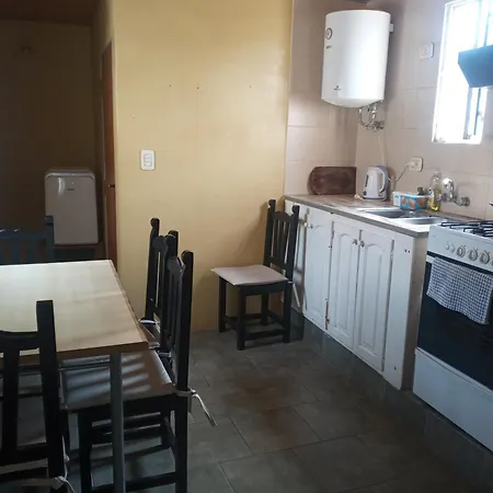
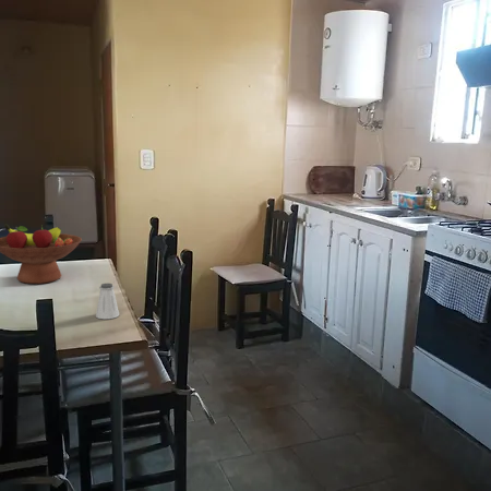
+ saltshaker (107, 299)
+ fruit bowl (38, 252)
